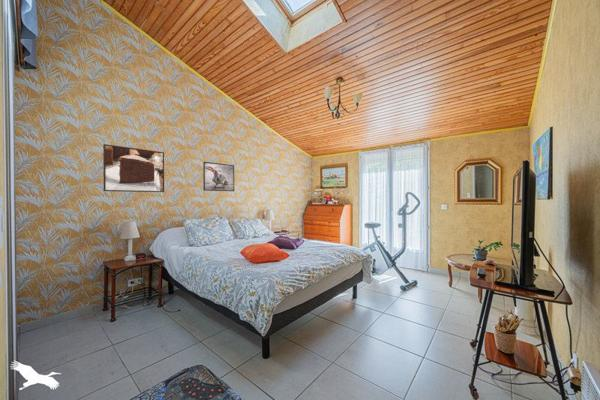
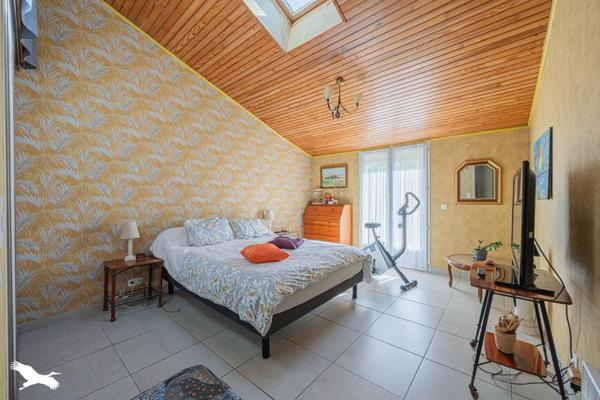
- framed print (136, 170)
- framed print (219, 177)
